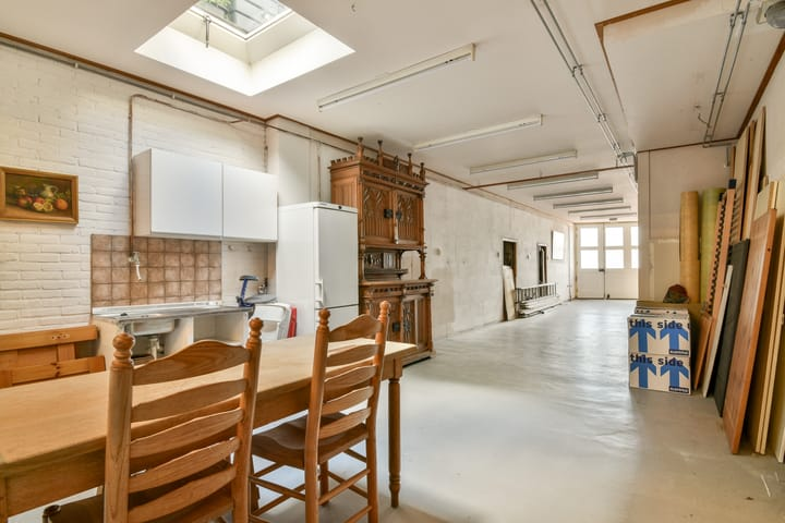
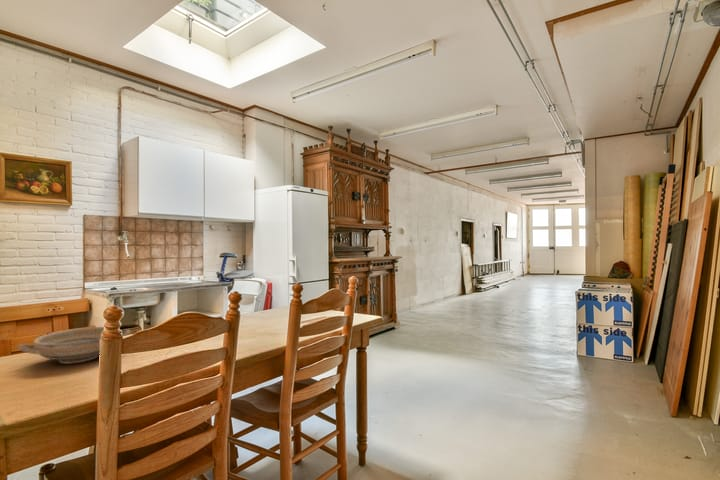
+ ceramic bowl (78, 346)
